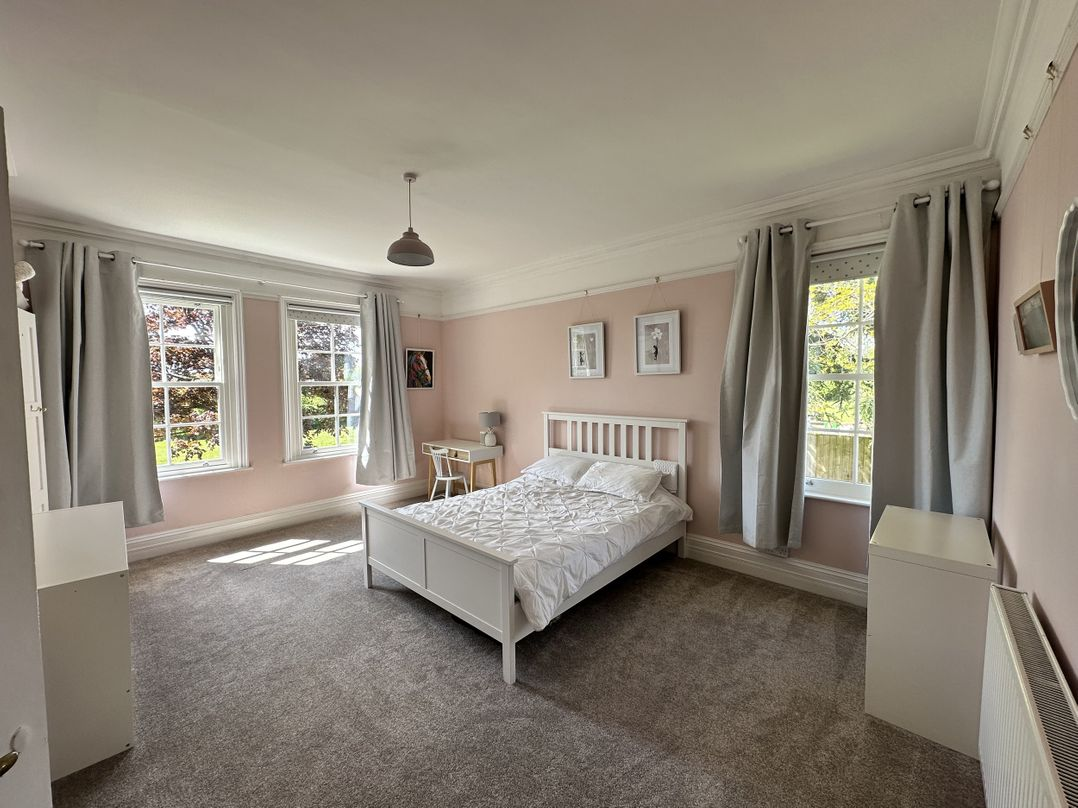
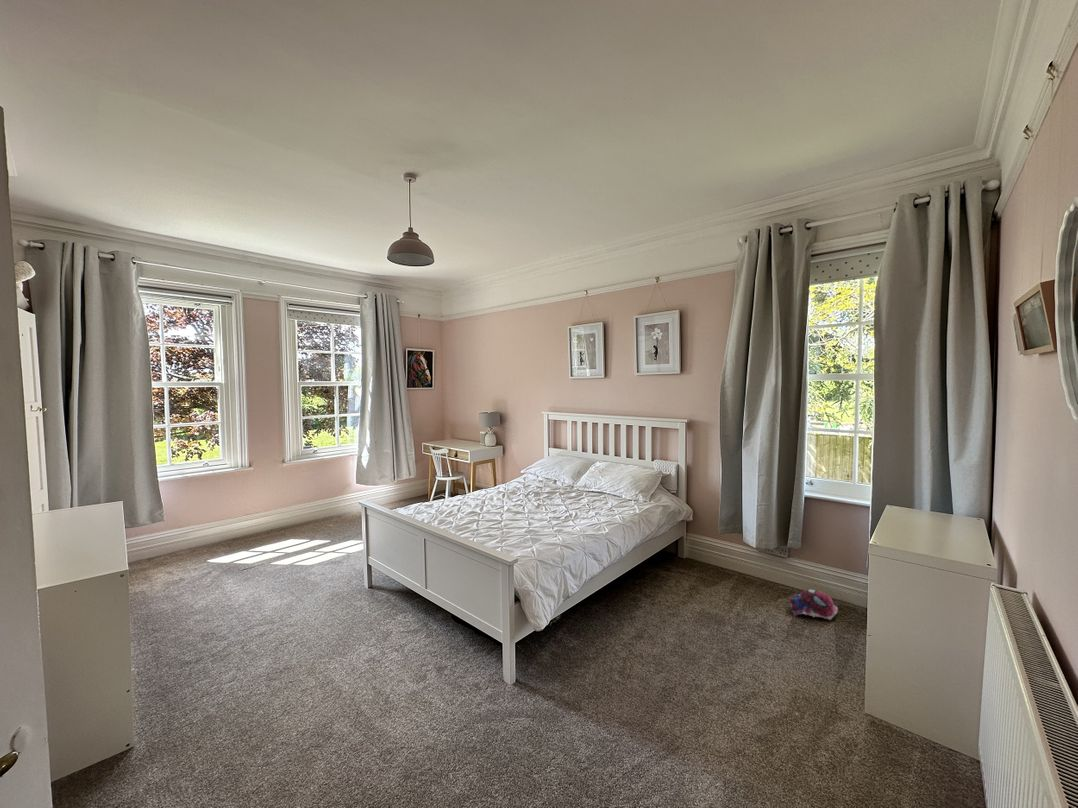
+ plush toy (812, 601)
